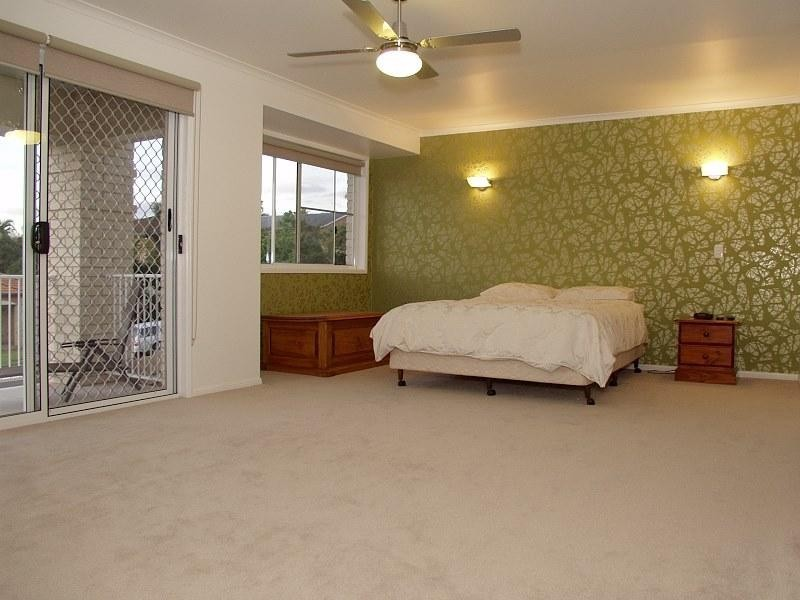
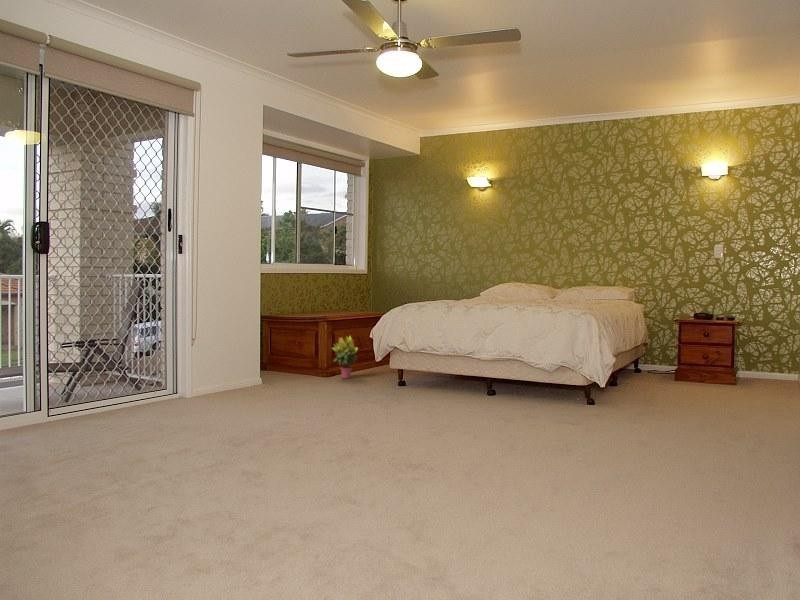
+ potted plant (346, 356)
